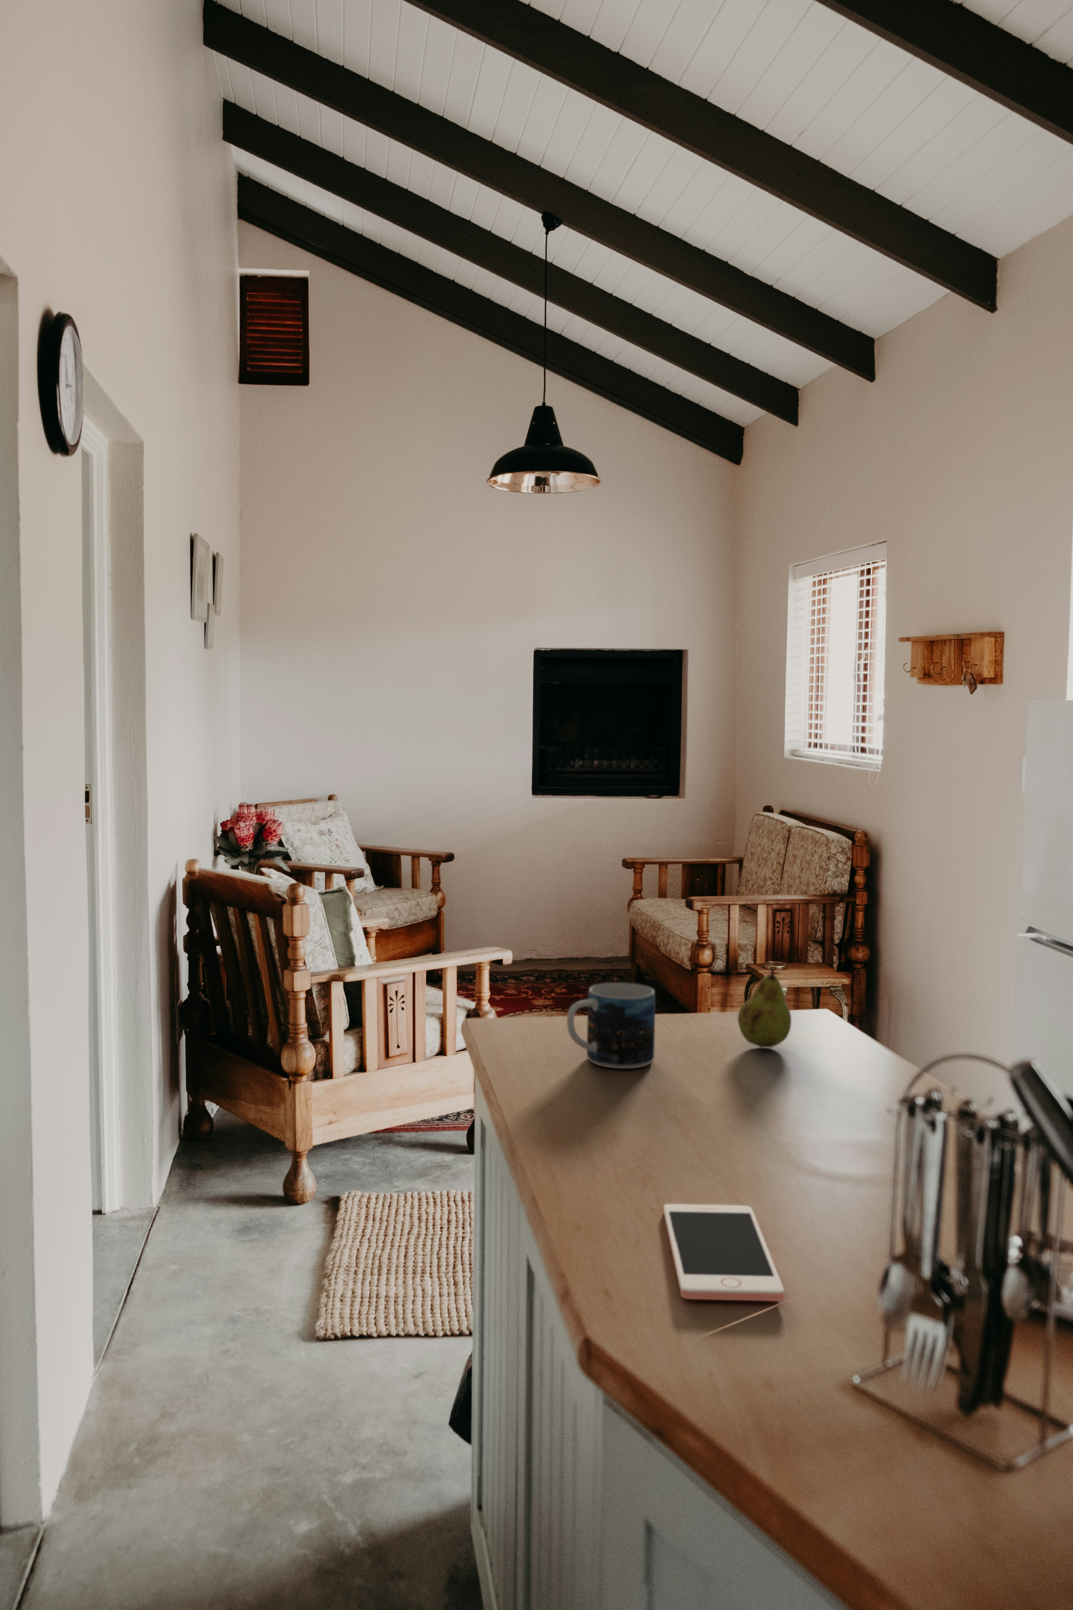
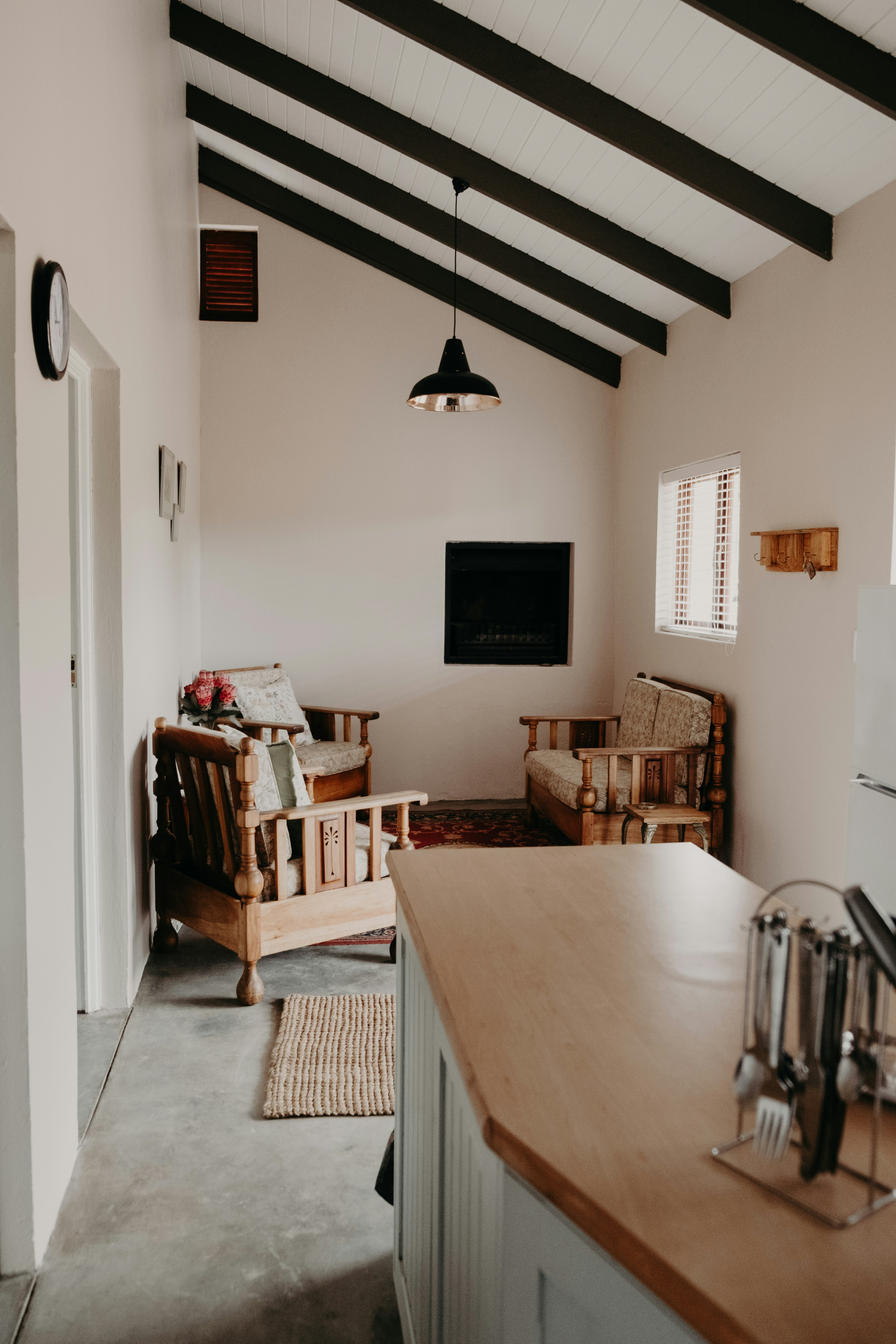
- cell phone (719, 1248)
- fruit (765, 1006)
- mug (608, 1027)
